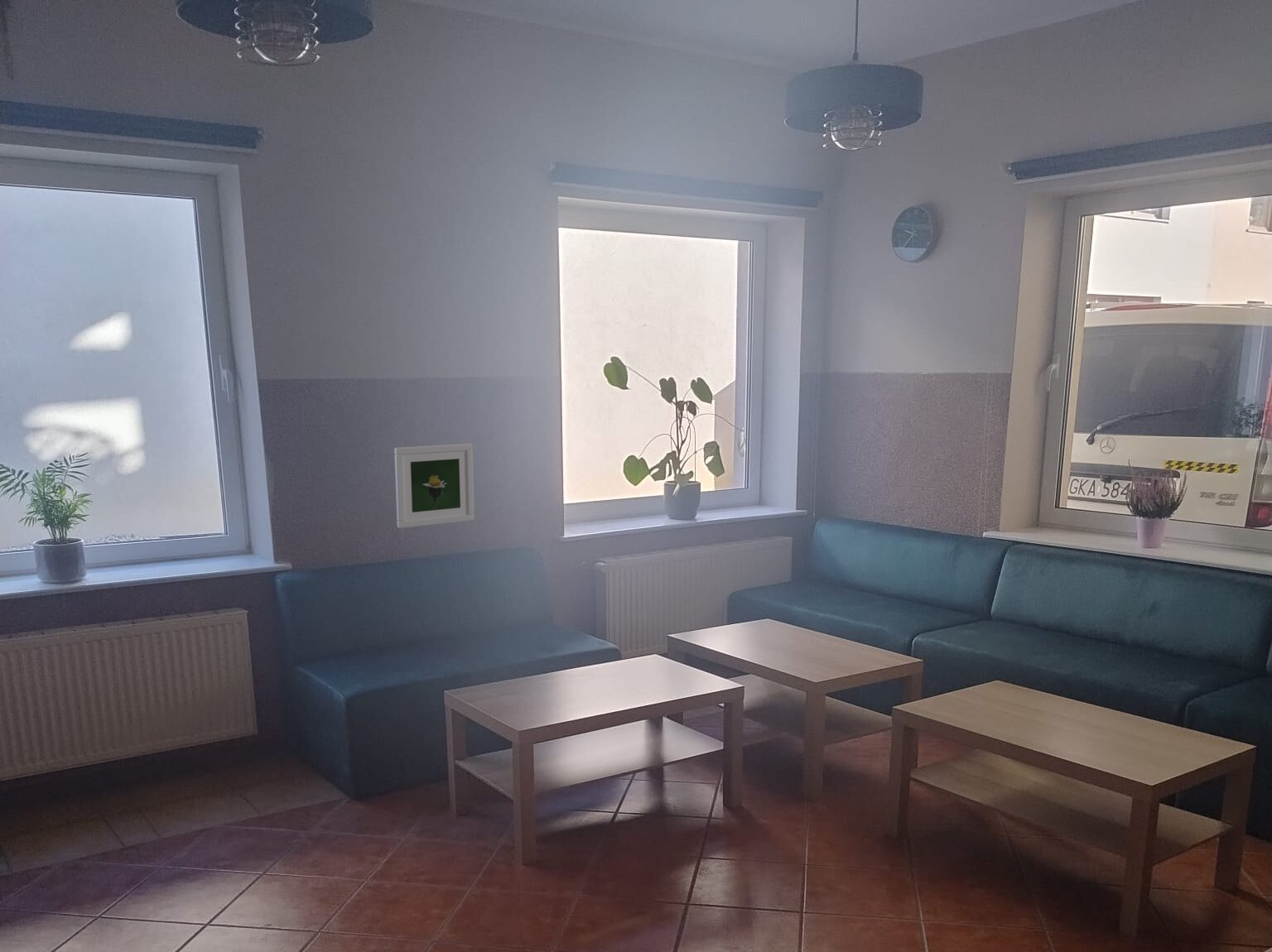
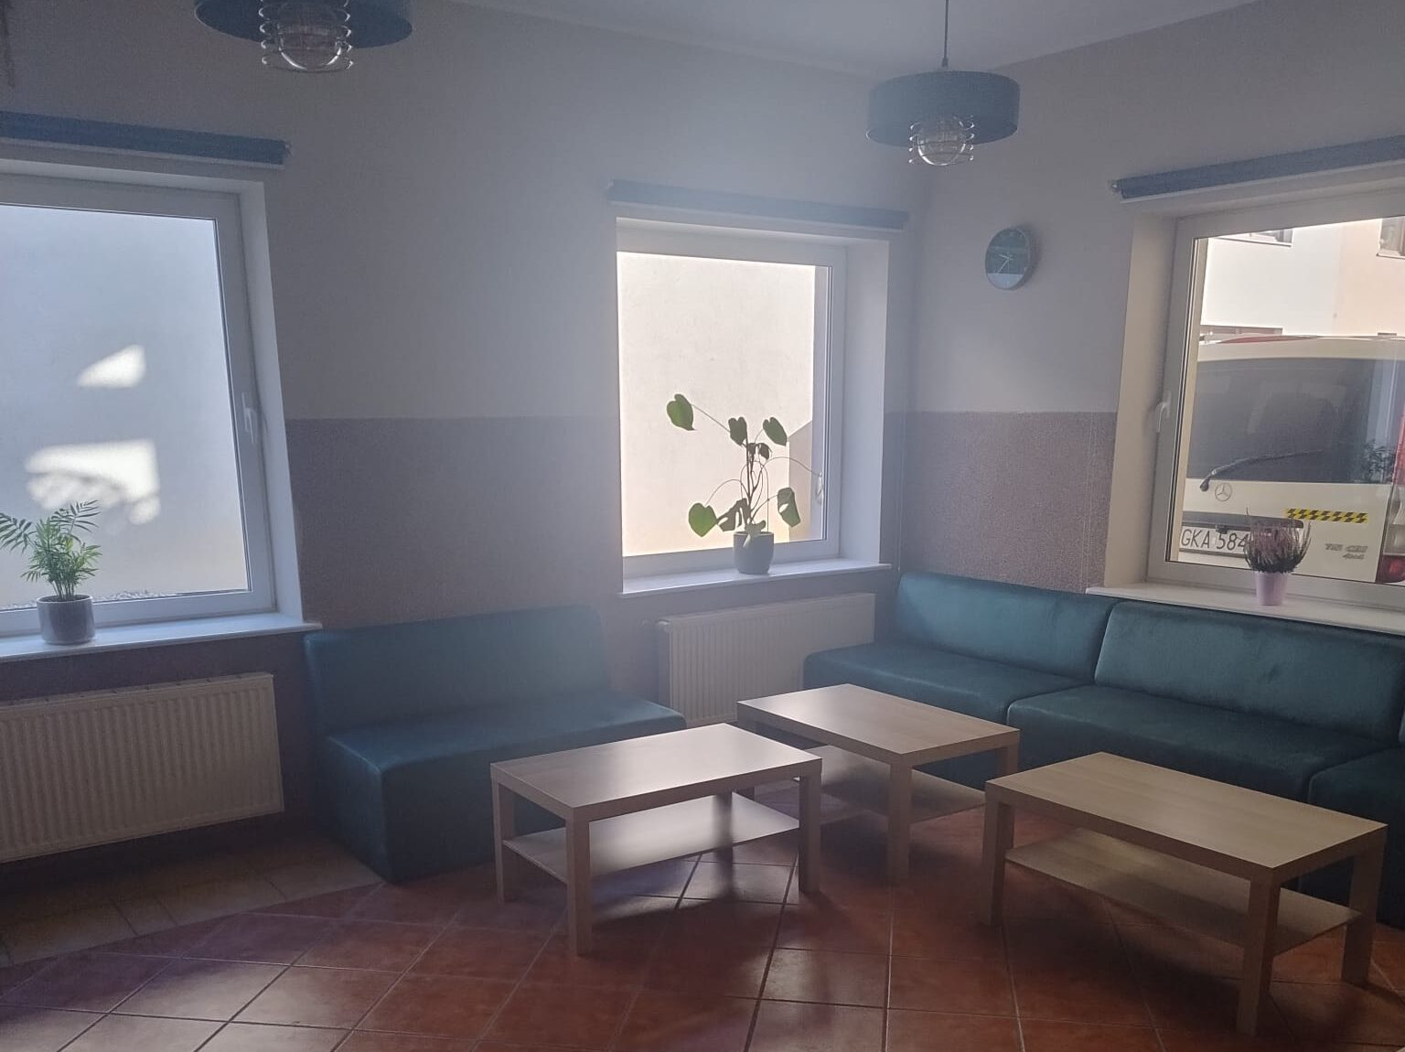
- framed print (435, 484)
